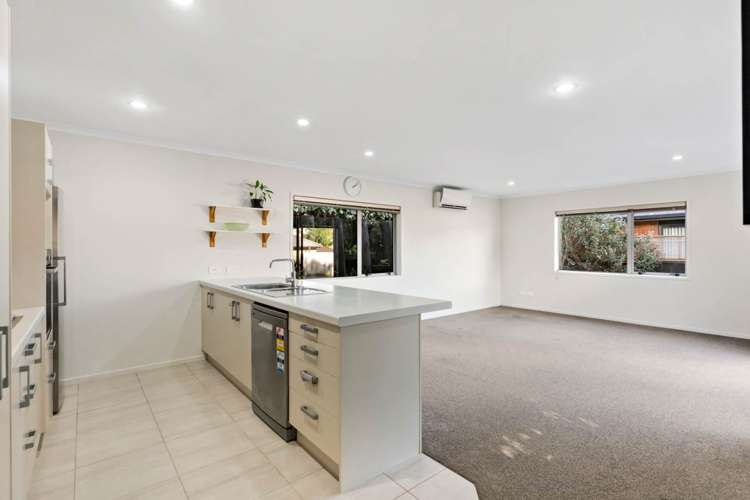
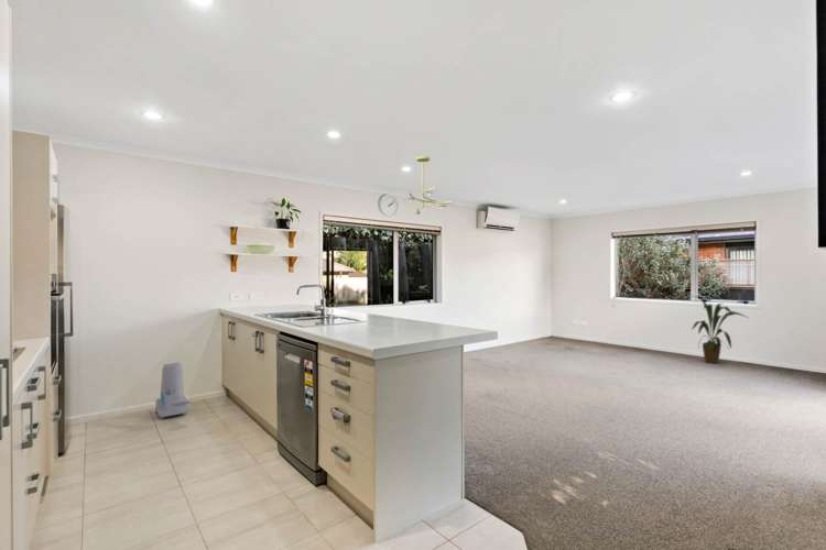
+ vacuum cleaner (174, 389)
+ house plant (718, 329)
+ ceiling light fixture (434, 187)
